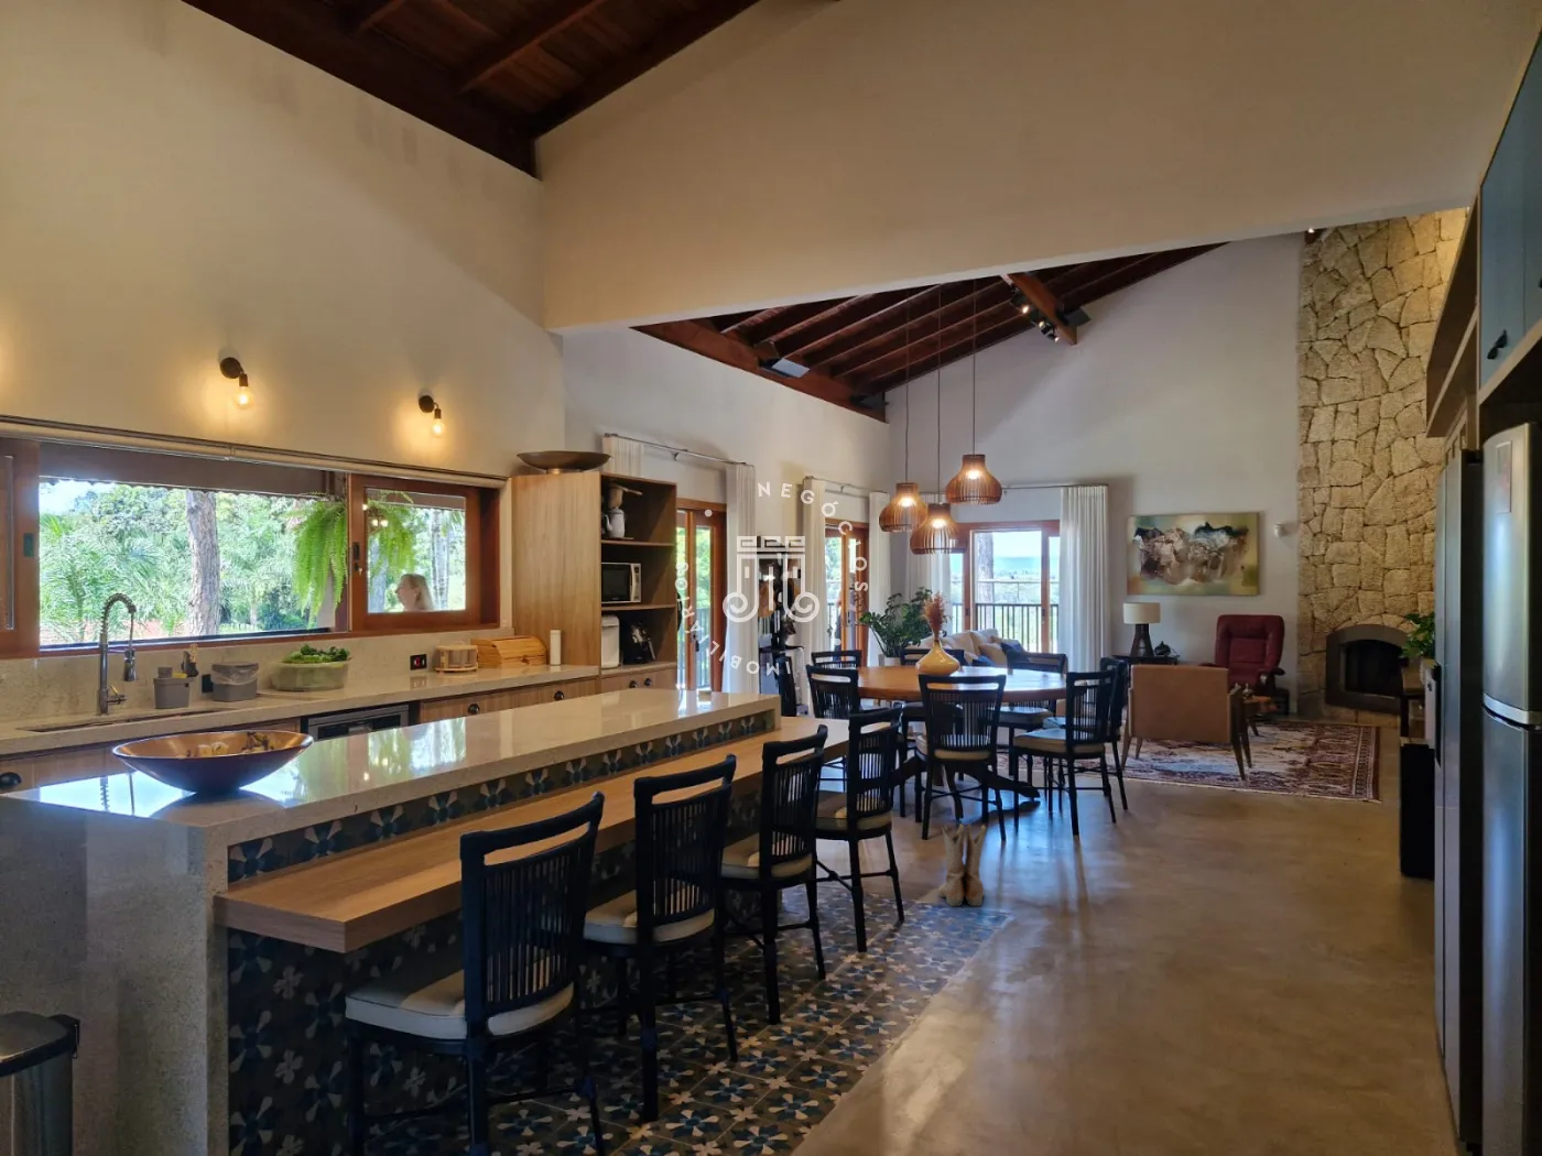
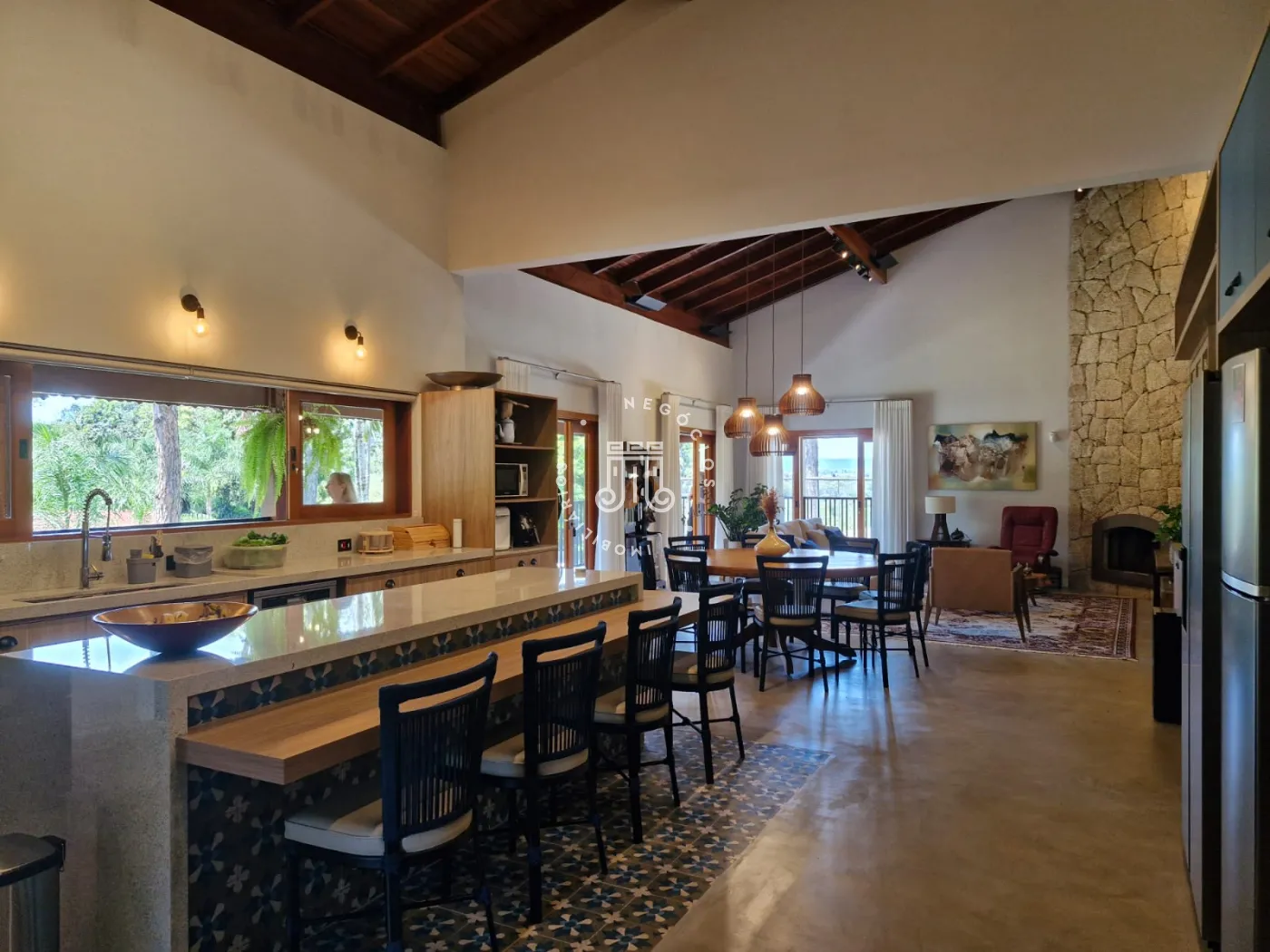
- boots (962, 858)
